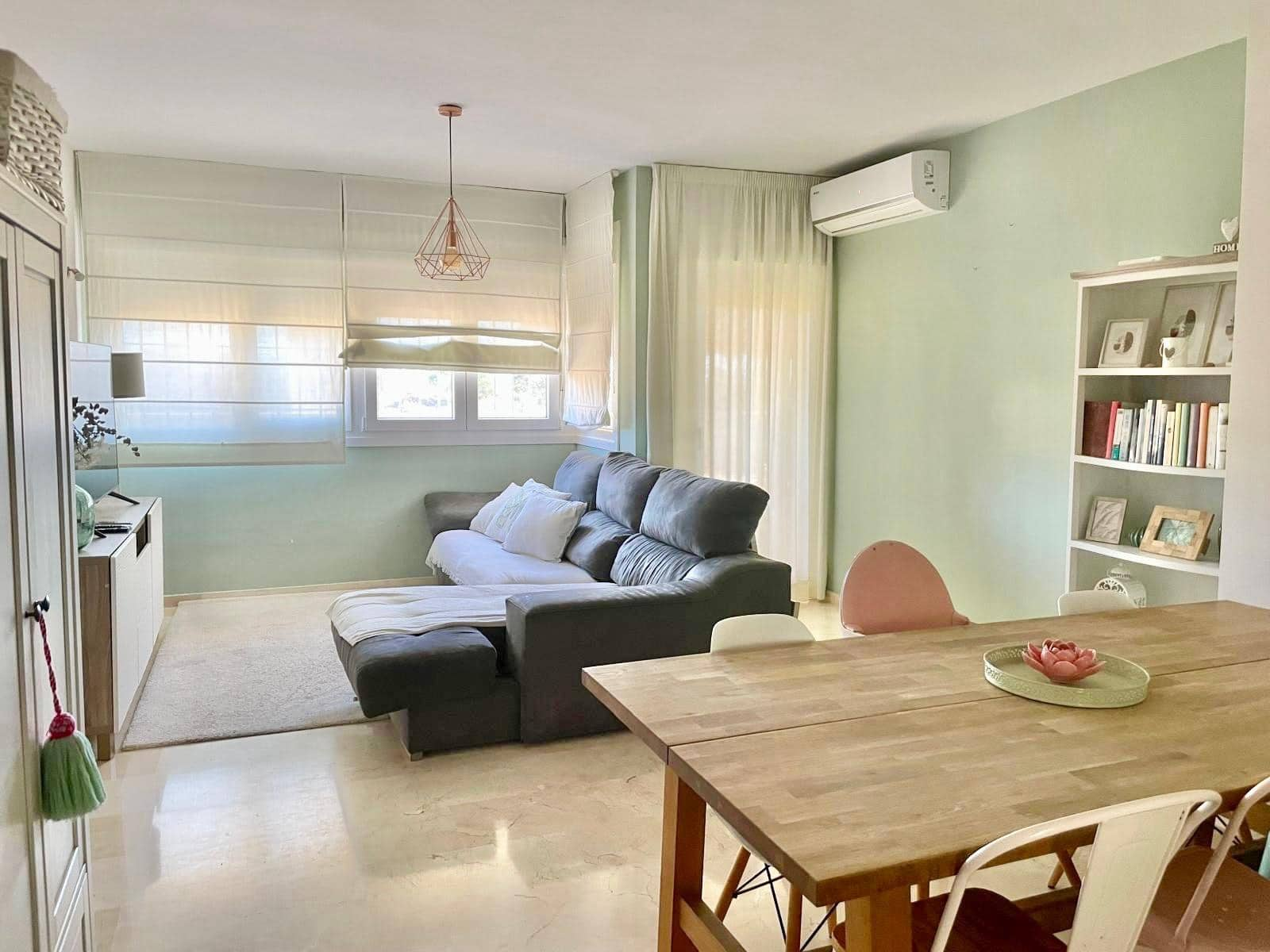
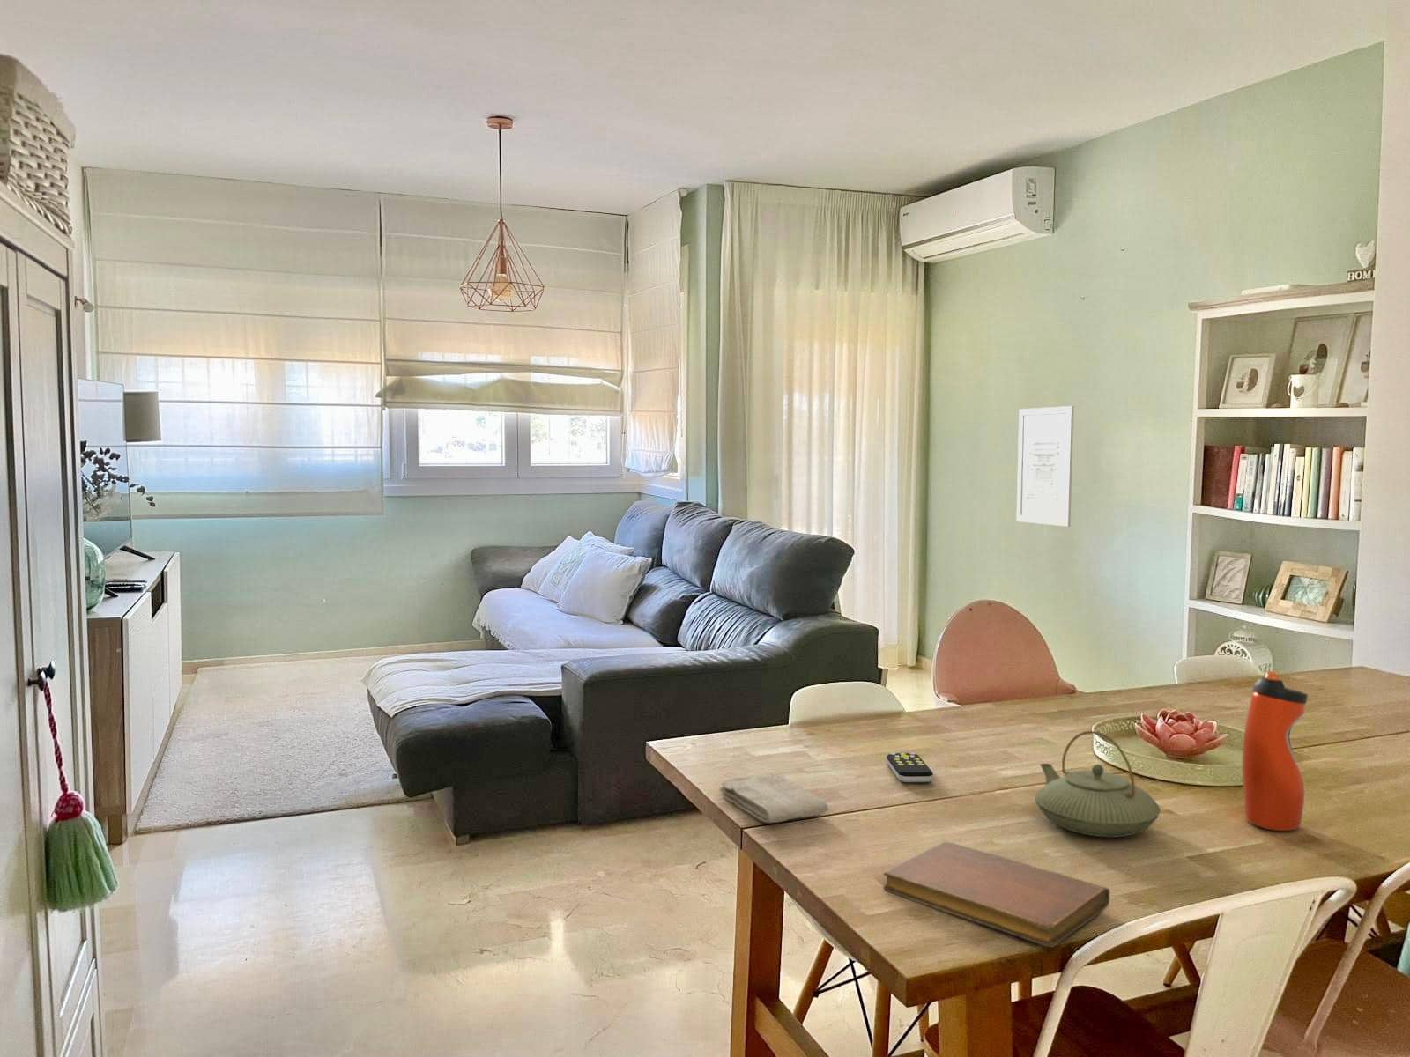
+ washcloth (772, 795)
+ water bottle (1275, 748)
+ remote control (908, 766)
+ teapot (1091, 776)
+ wall art (1044, 466)
+ notebook (994, 888)
